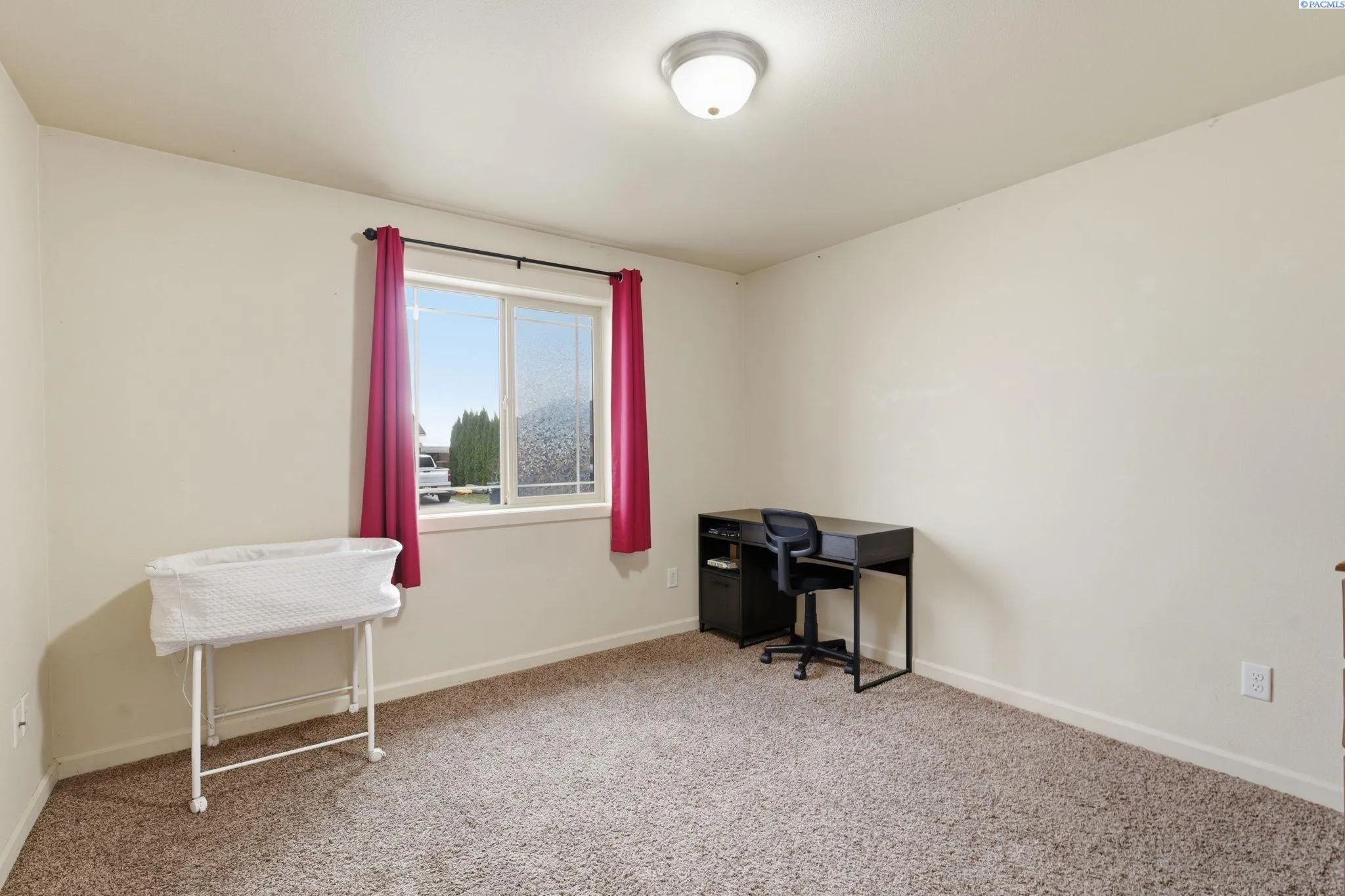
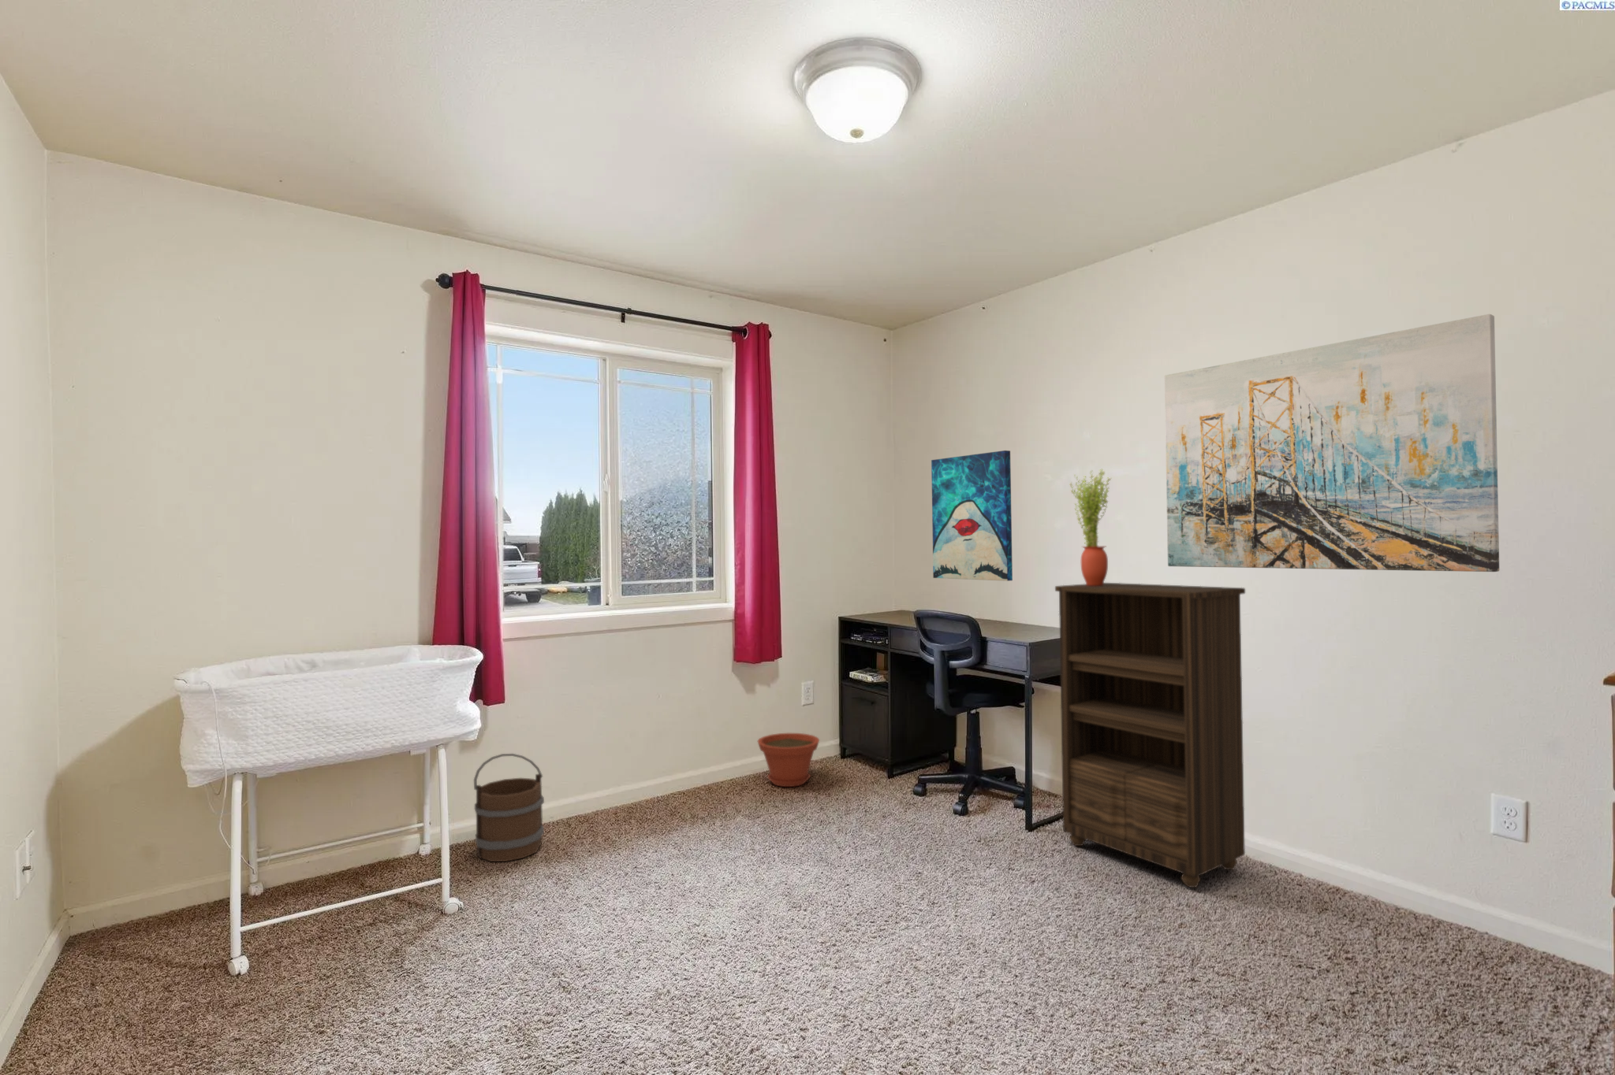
+ wall art (969, 517)
+ bucket (509, 804)
+ bookshelf (1148, 721)
+ plant pot (789, 761)
+ wall art (1306, 458)
+ potted plant (1090, 527)
